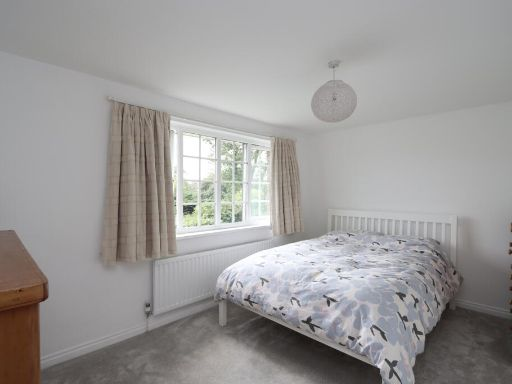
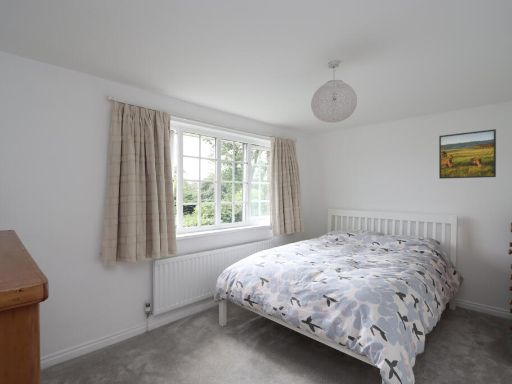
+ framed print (466, 155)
